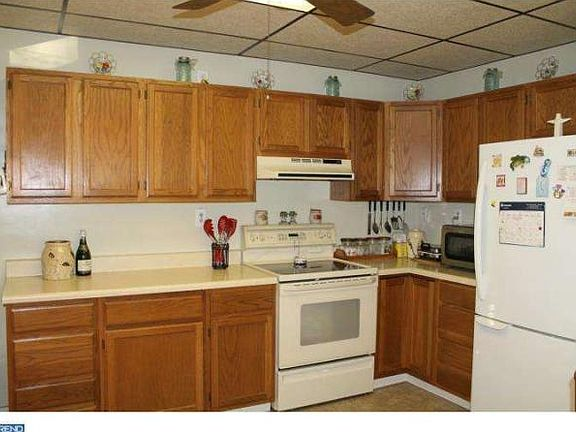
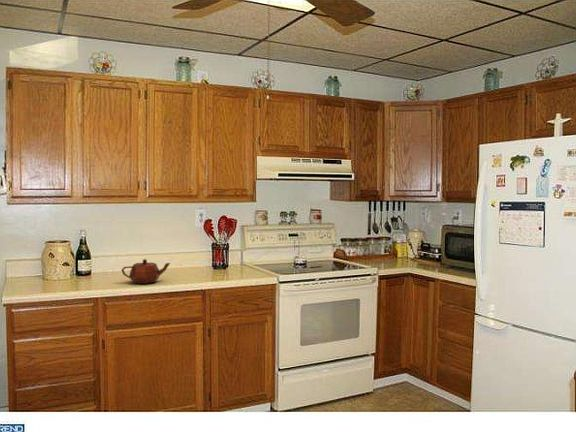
+ teapot (146, 270)
